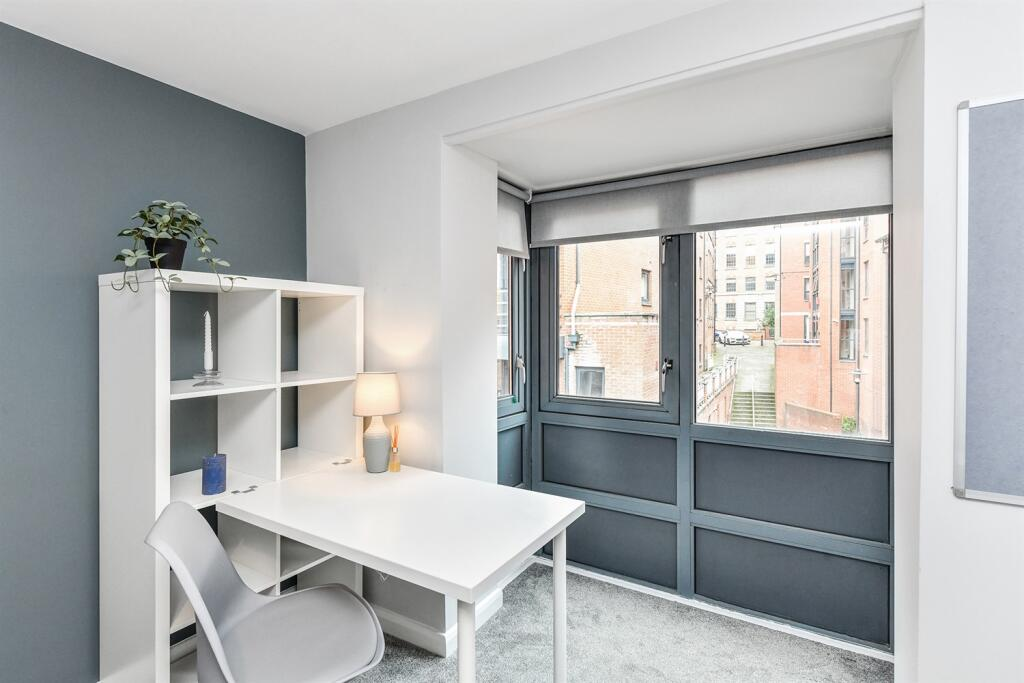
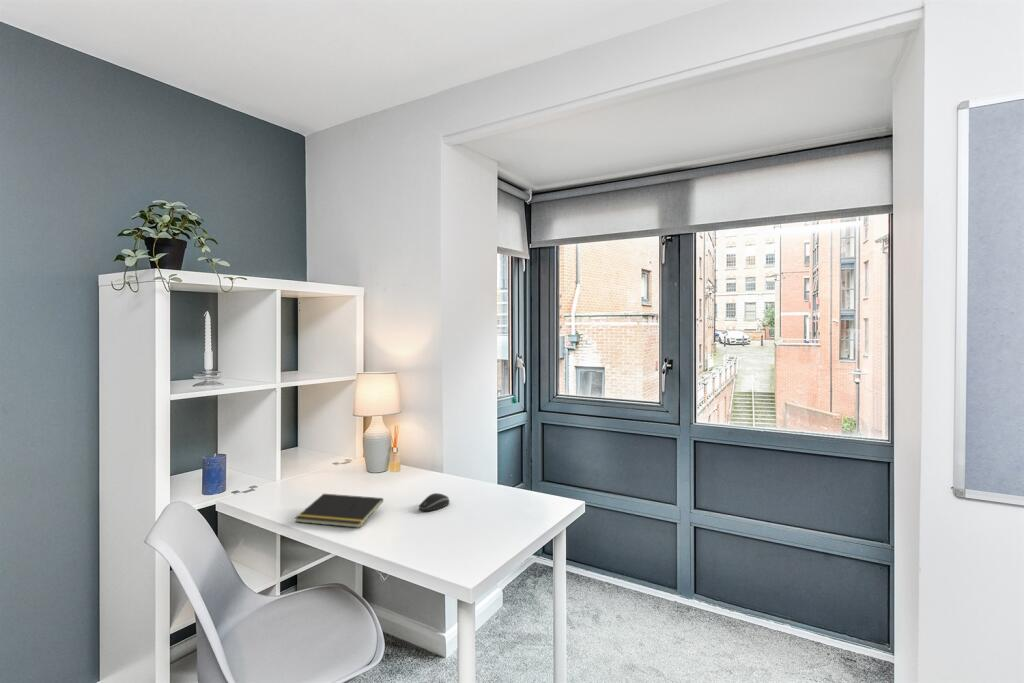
+ computer mouse (434, 500)
+ notepad (340, 509)
